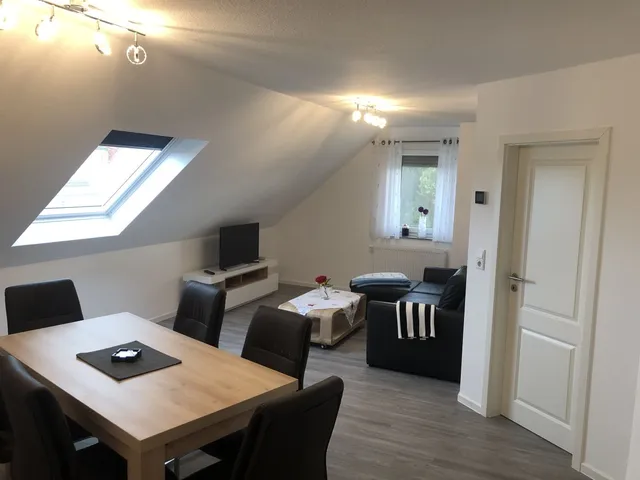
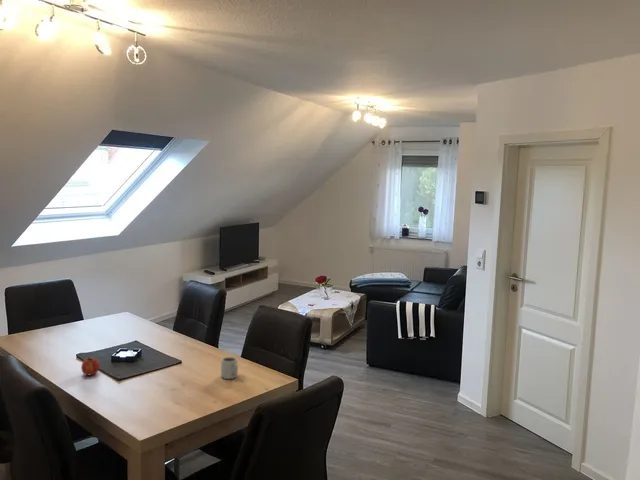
+ cup (230, 368)
+ fruit (90, 365)
